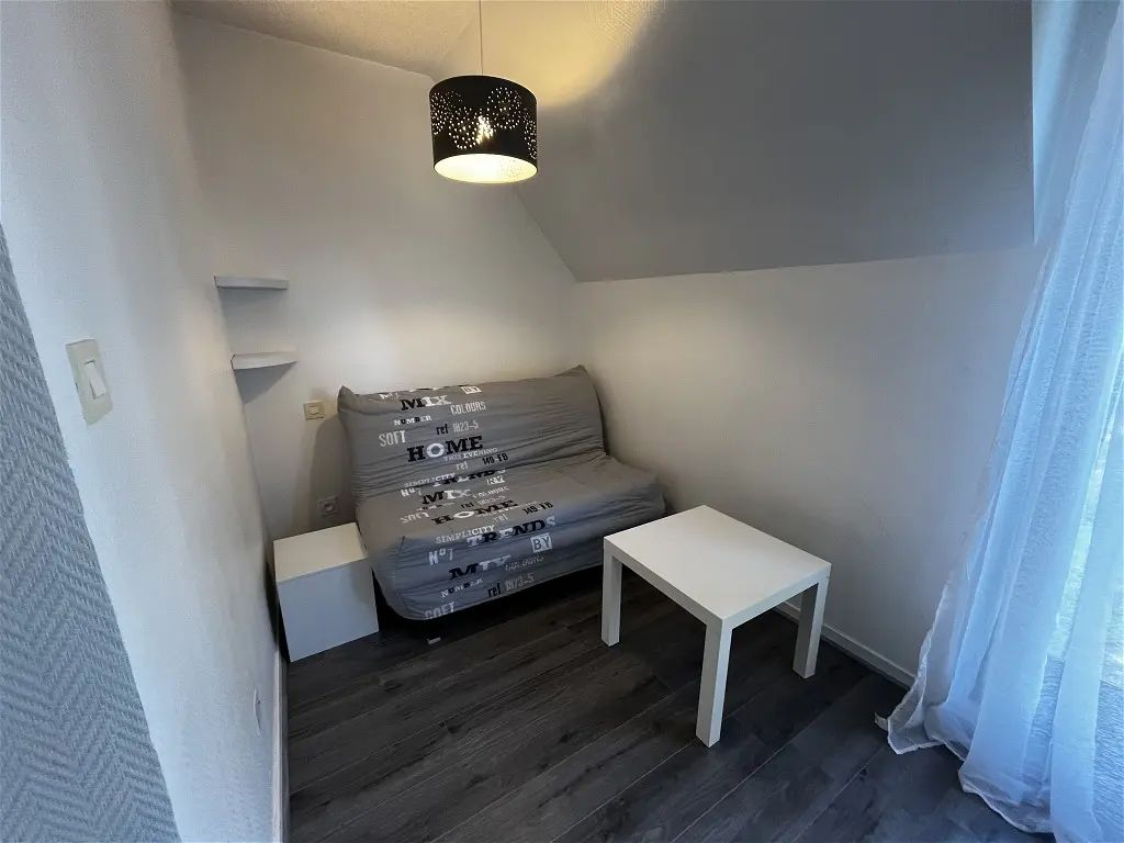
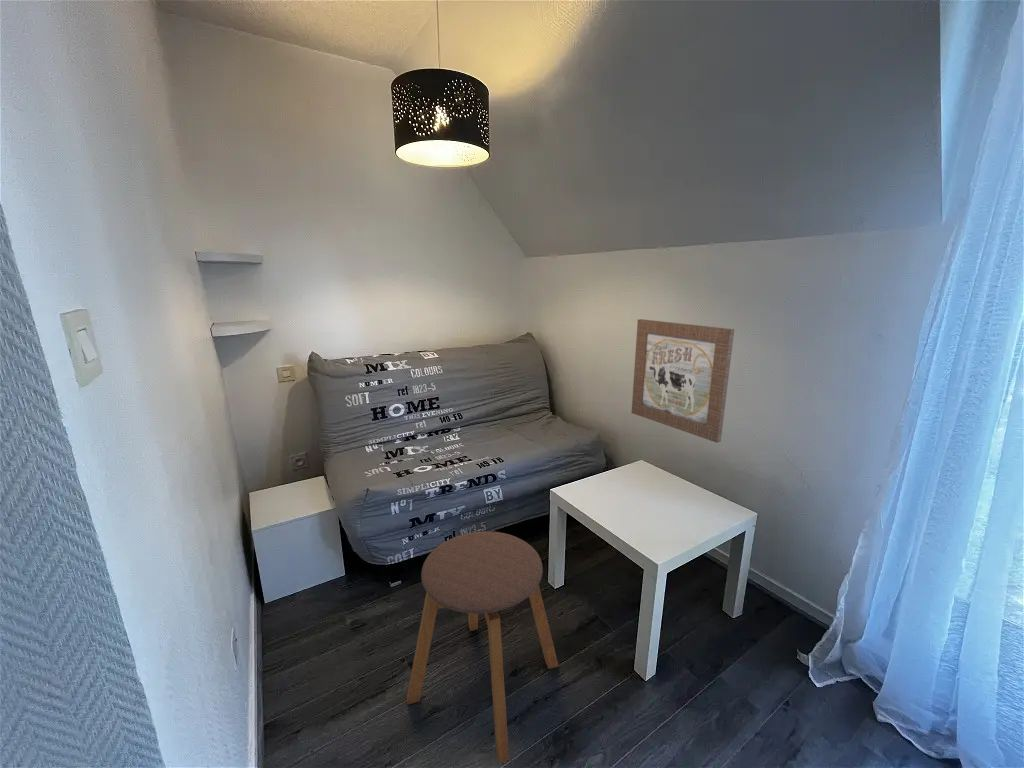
+ stool (486, 621)
+ wall art (676, 376)
